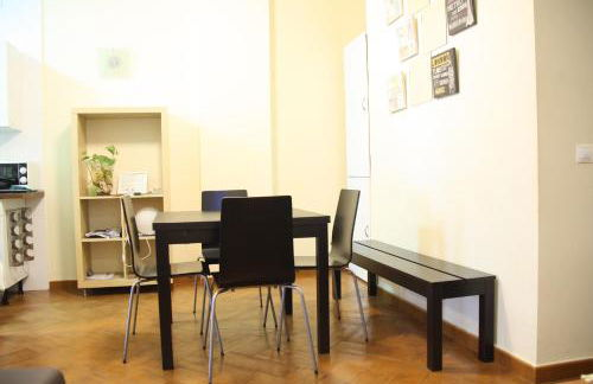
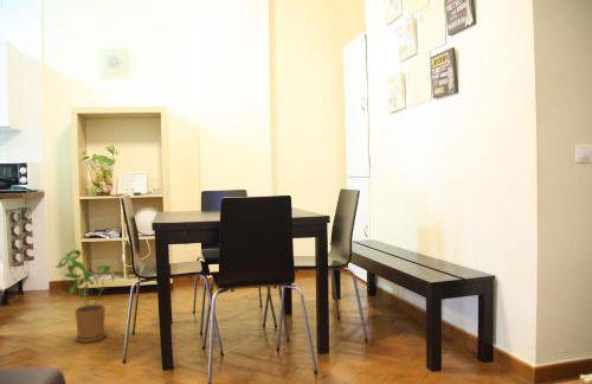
+ house plant (86, 293)
